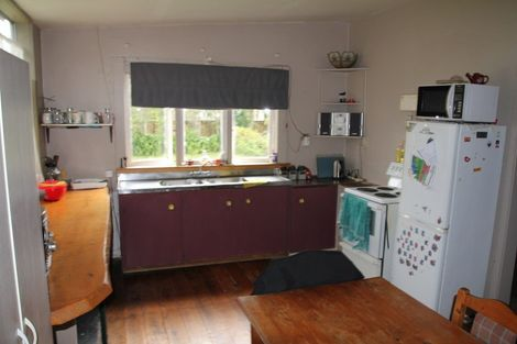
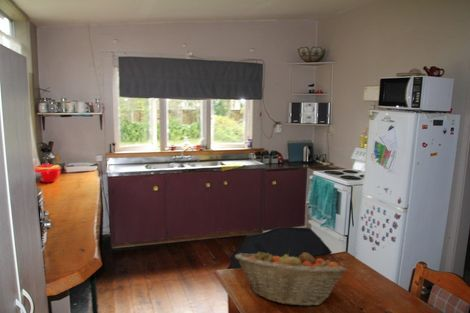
+ fruit basket (288, 270)
